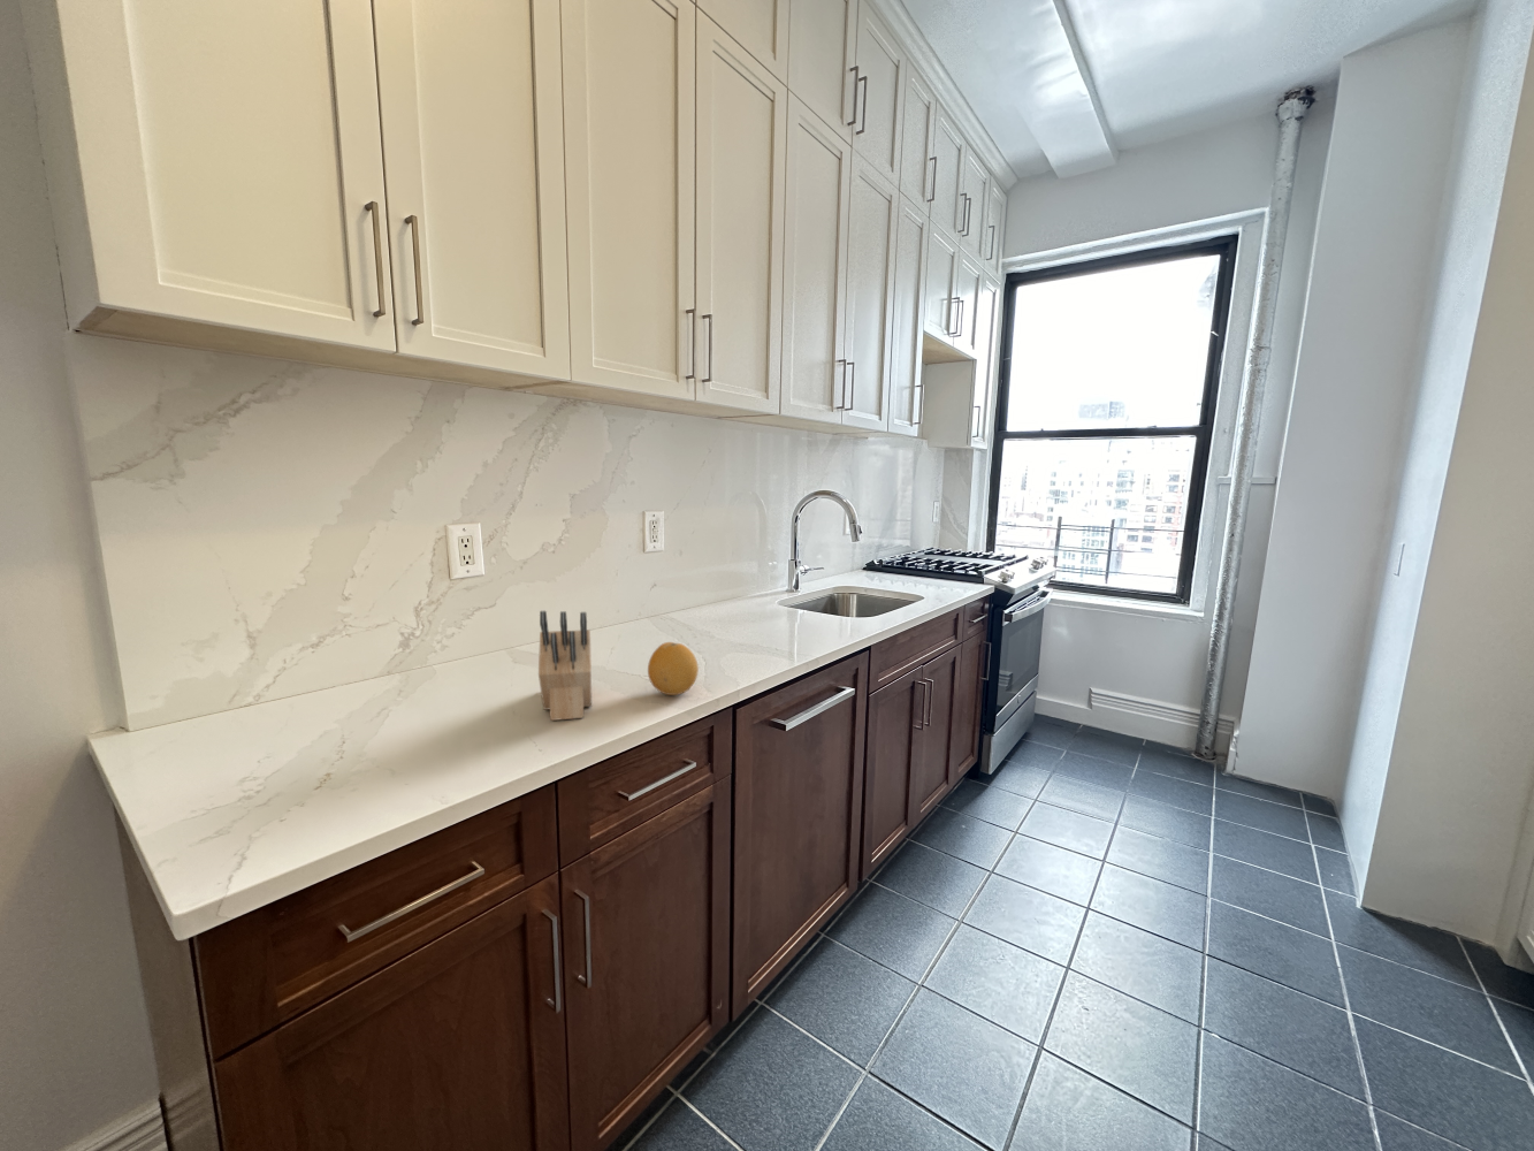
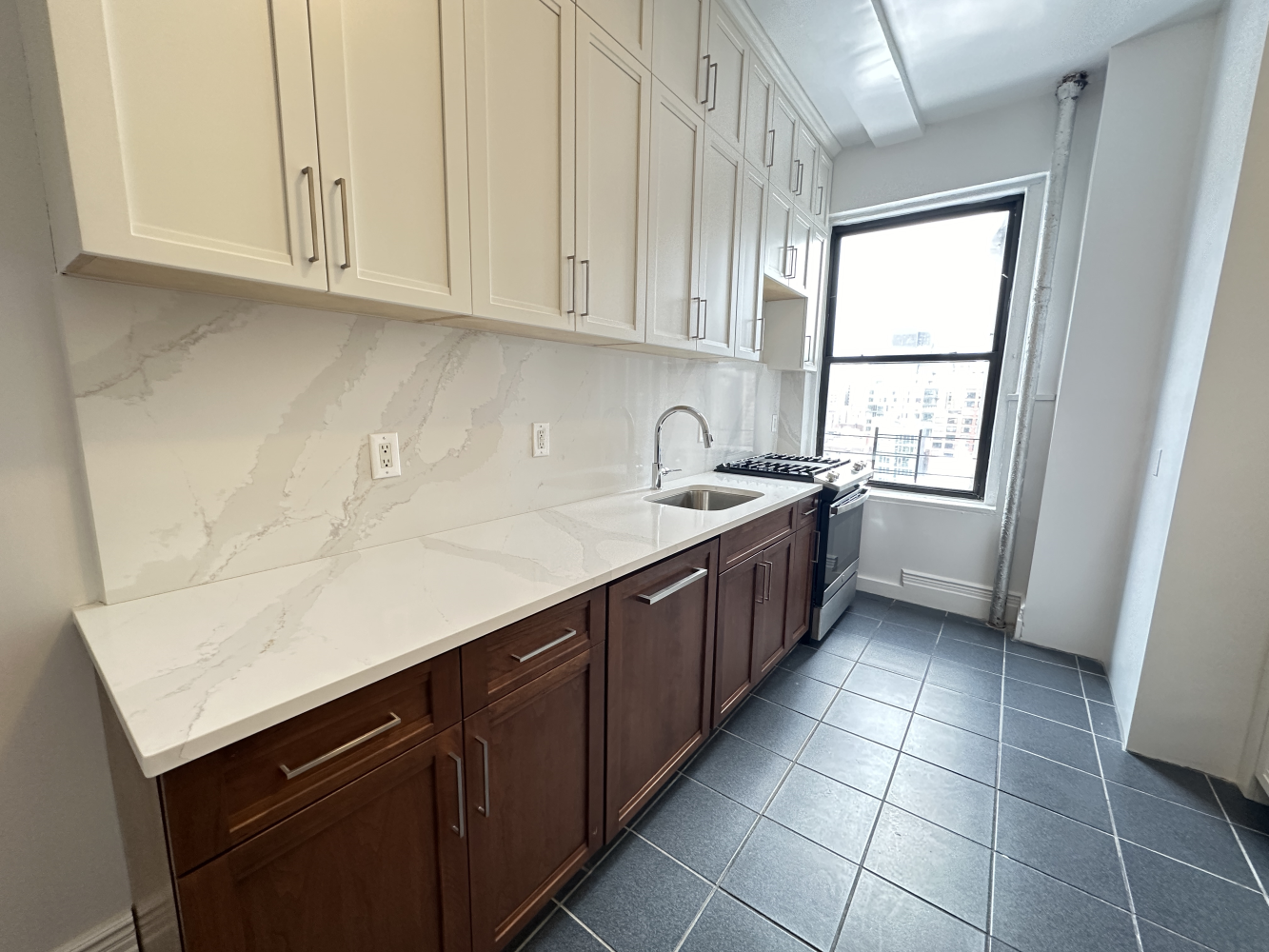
- fruit (672, 667)
- knife block (566, 654)
